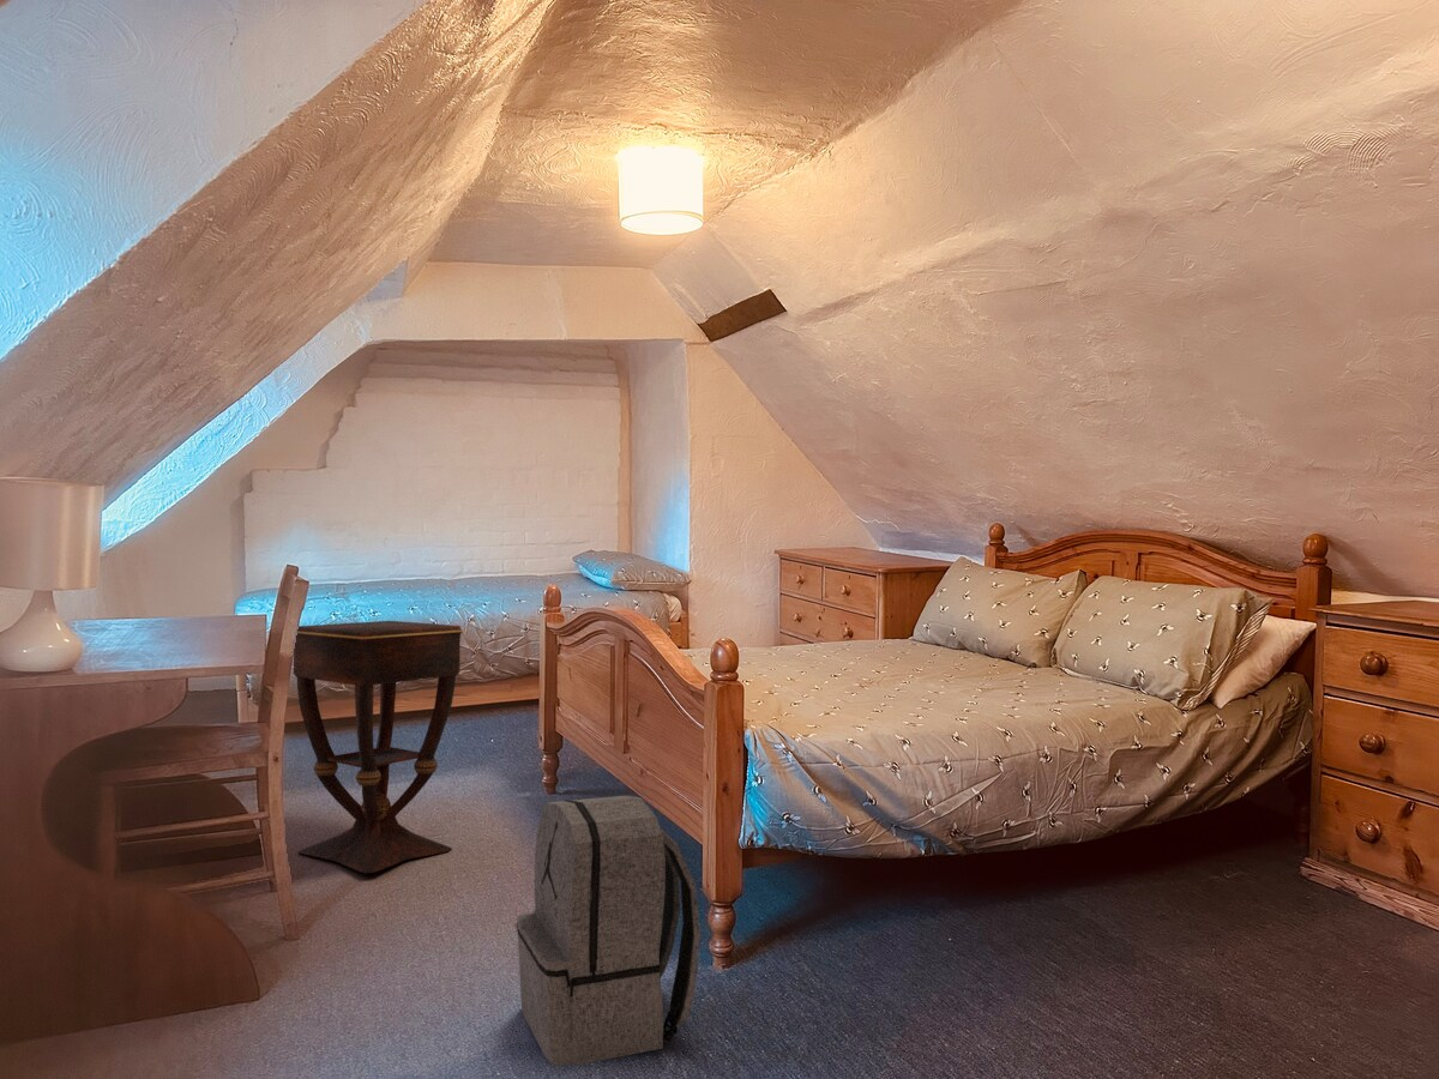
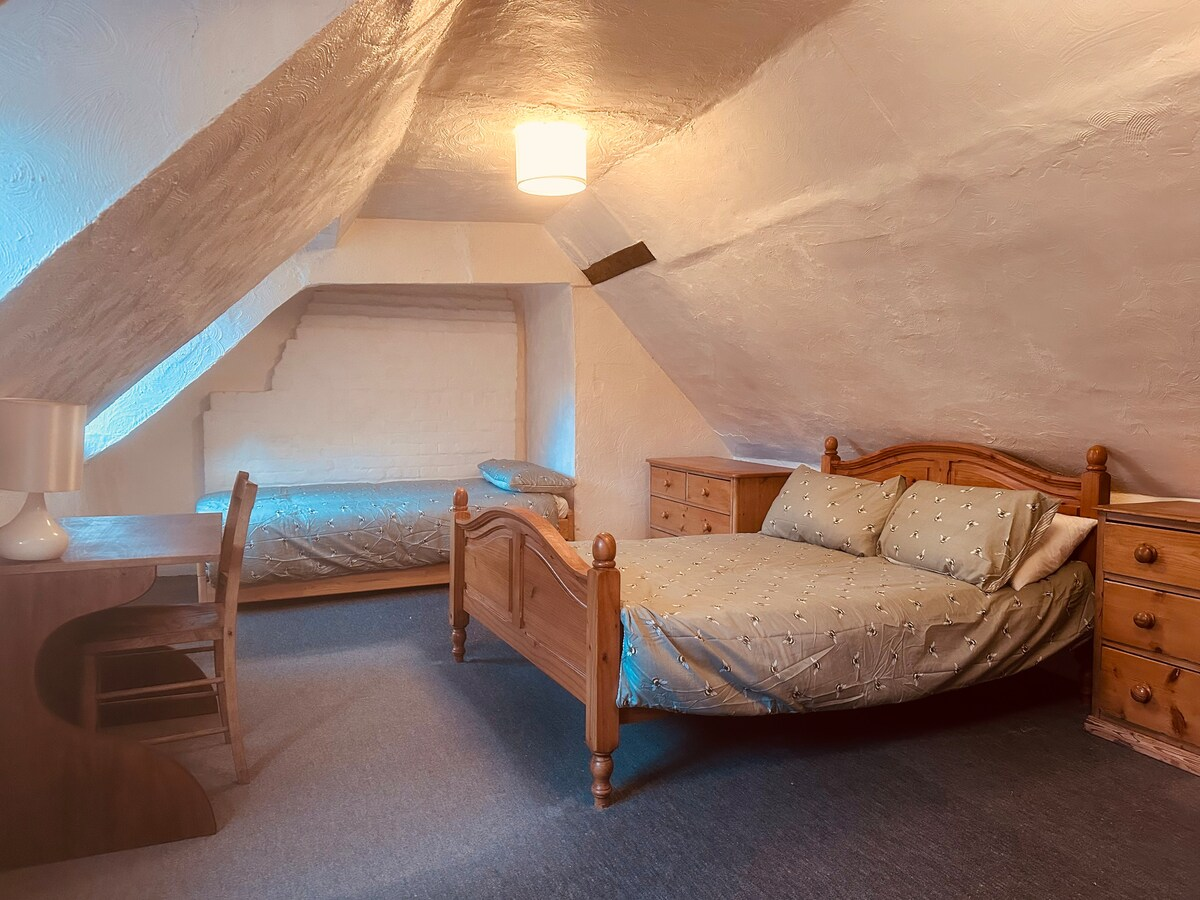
- side table (378, 737)
- backpack (609, 911)
